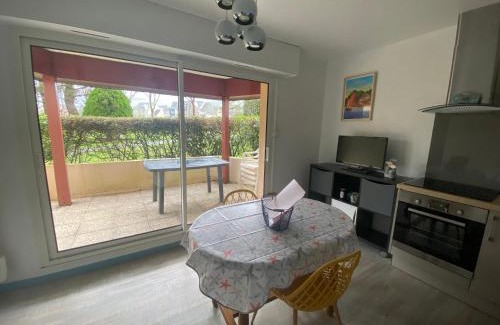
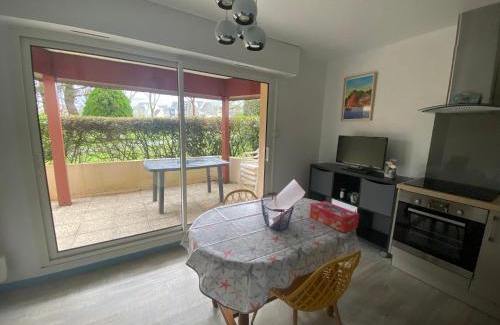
+ tissue box (333, 215)
